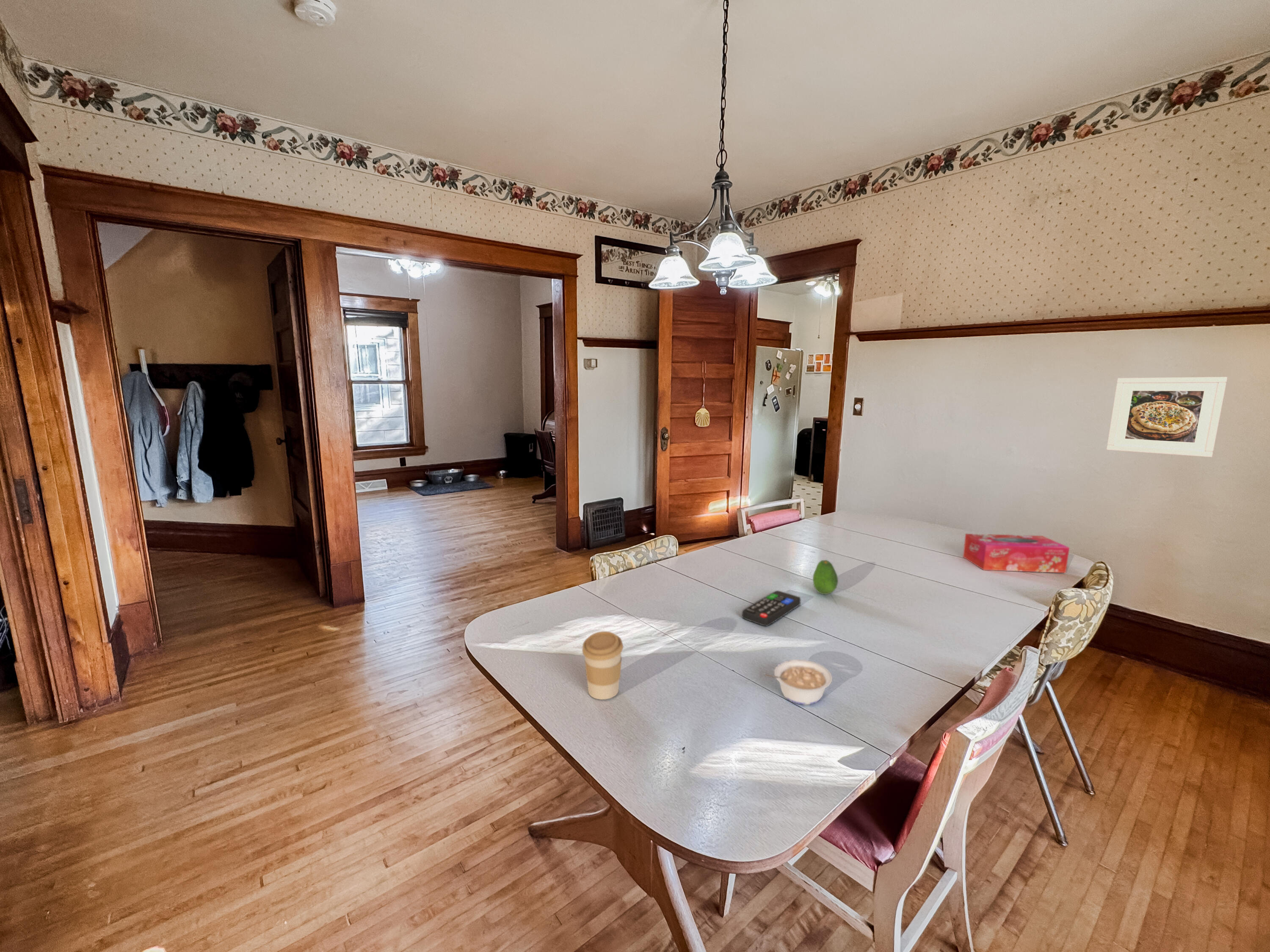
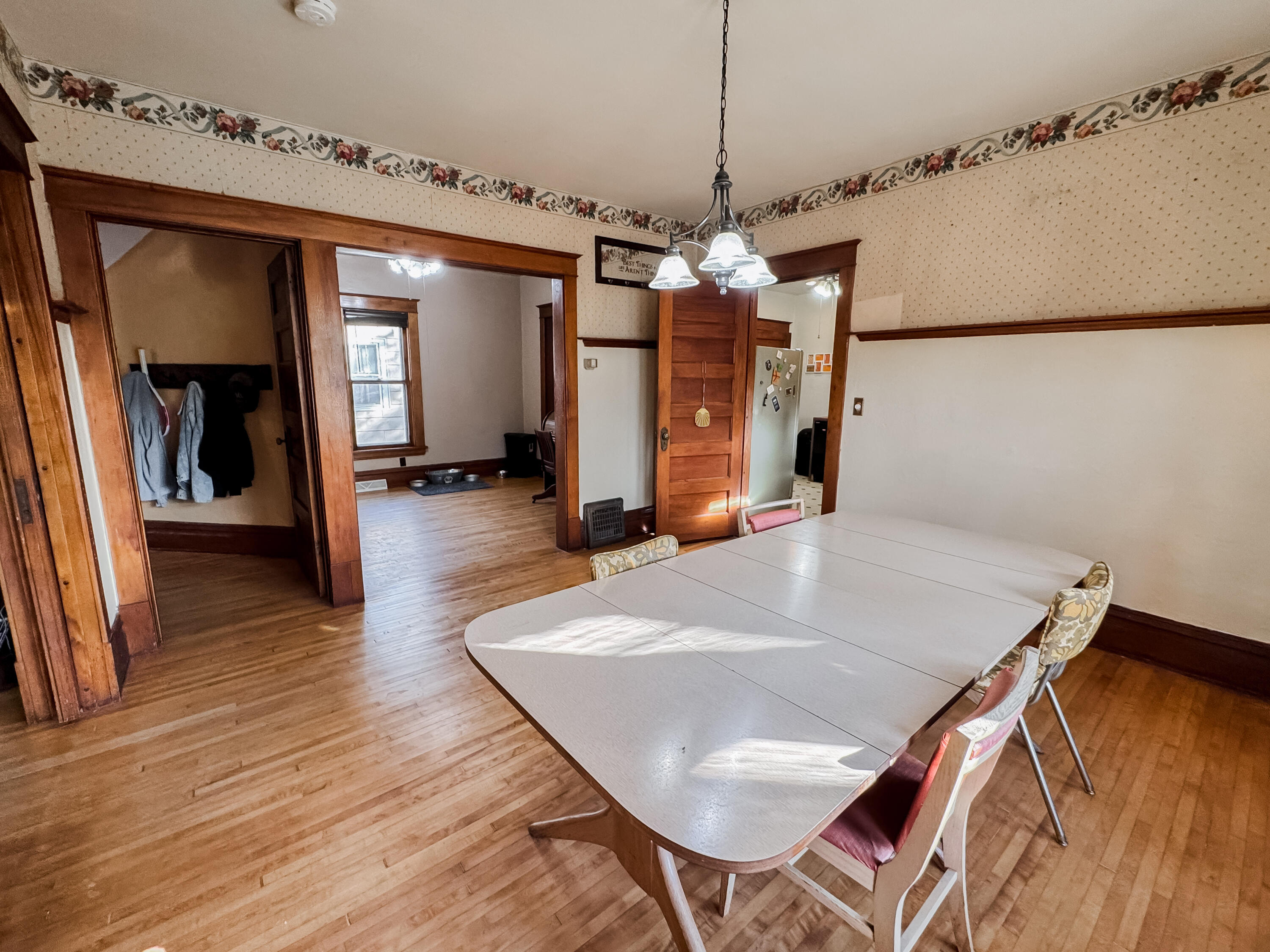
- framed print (1163, 416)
- legume (801, 683)
- coffee cup (603, 665)
- tissue box (1013, 552)
- fruit (826, 577)
- remote control (772, 607)
